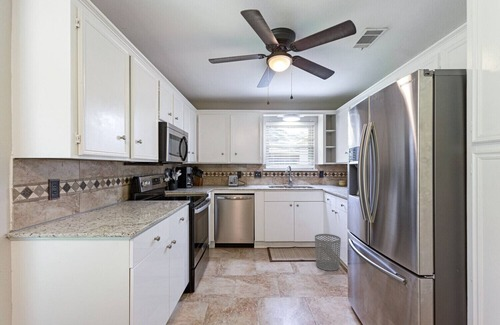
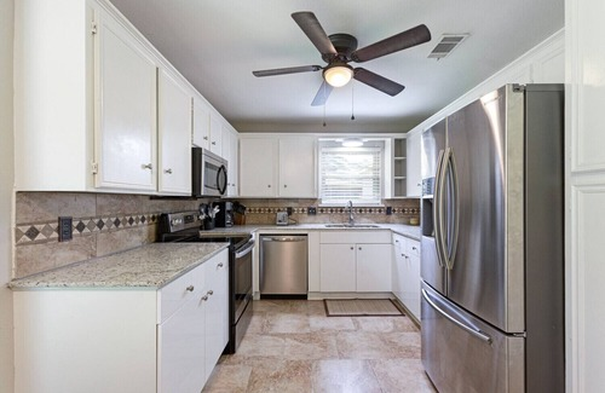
- waste bin (327, 251)
